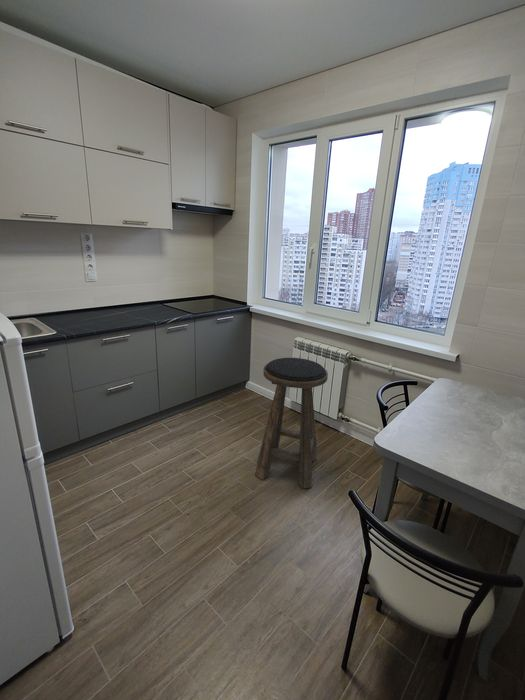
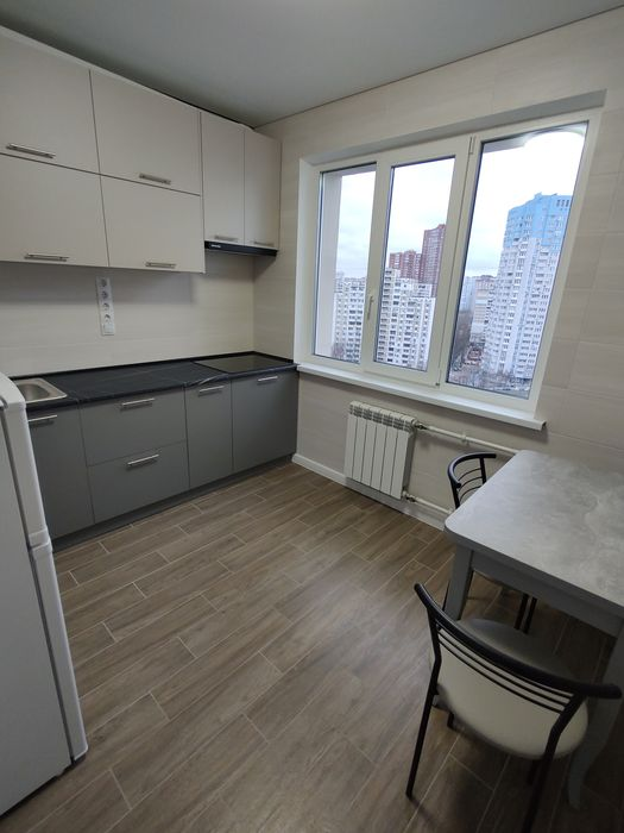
- stool (282, 417)
